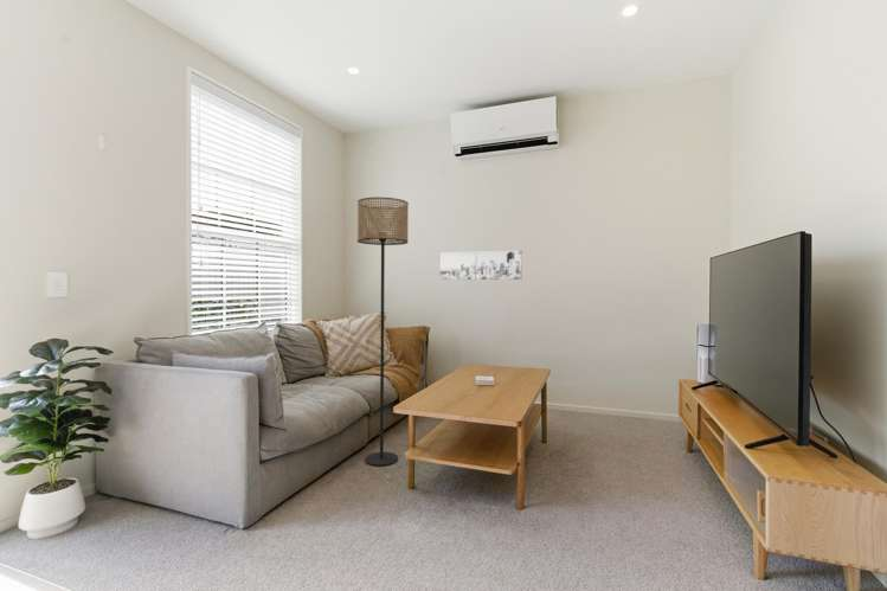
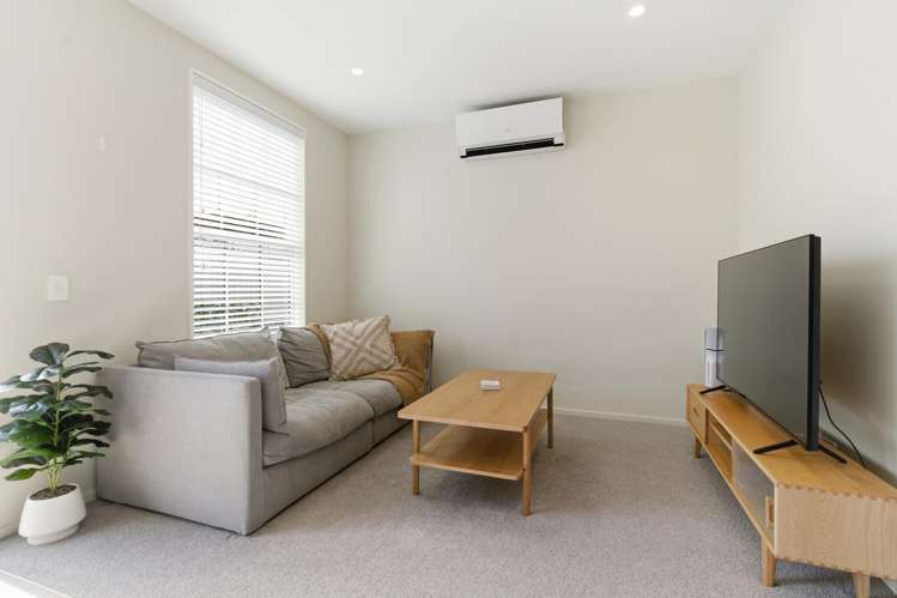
- floor lamp (381, 330)
- wall art (480, 265)
